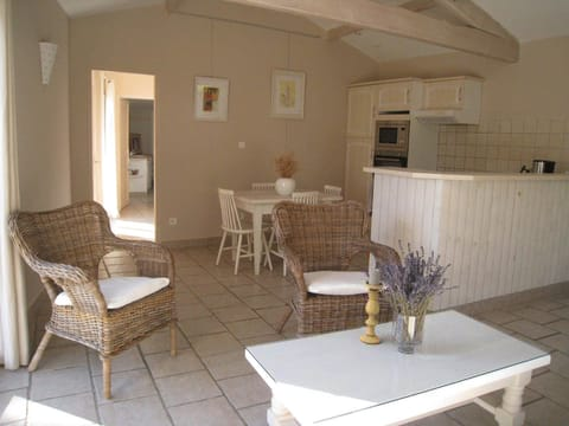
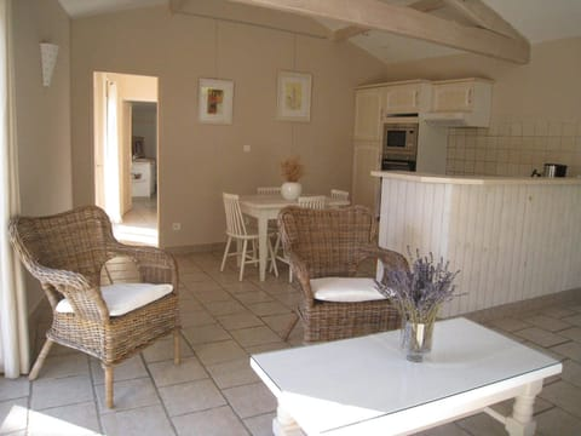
- candle holder (372, 304)
